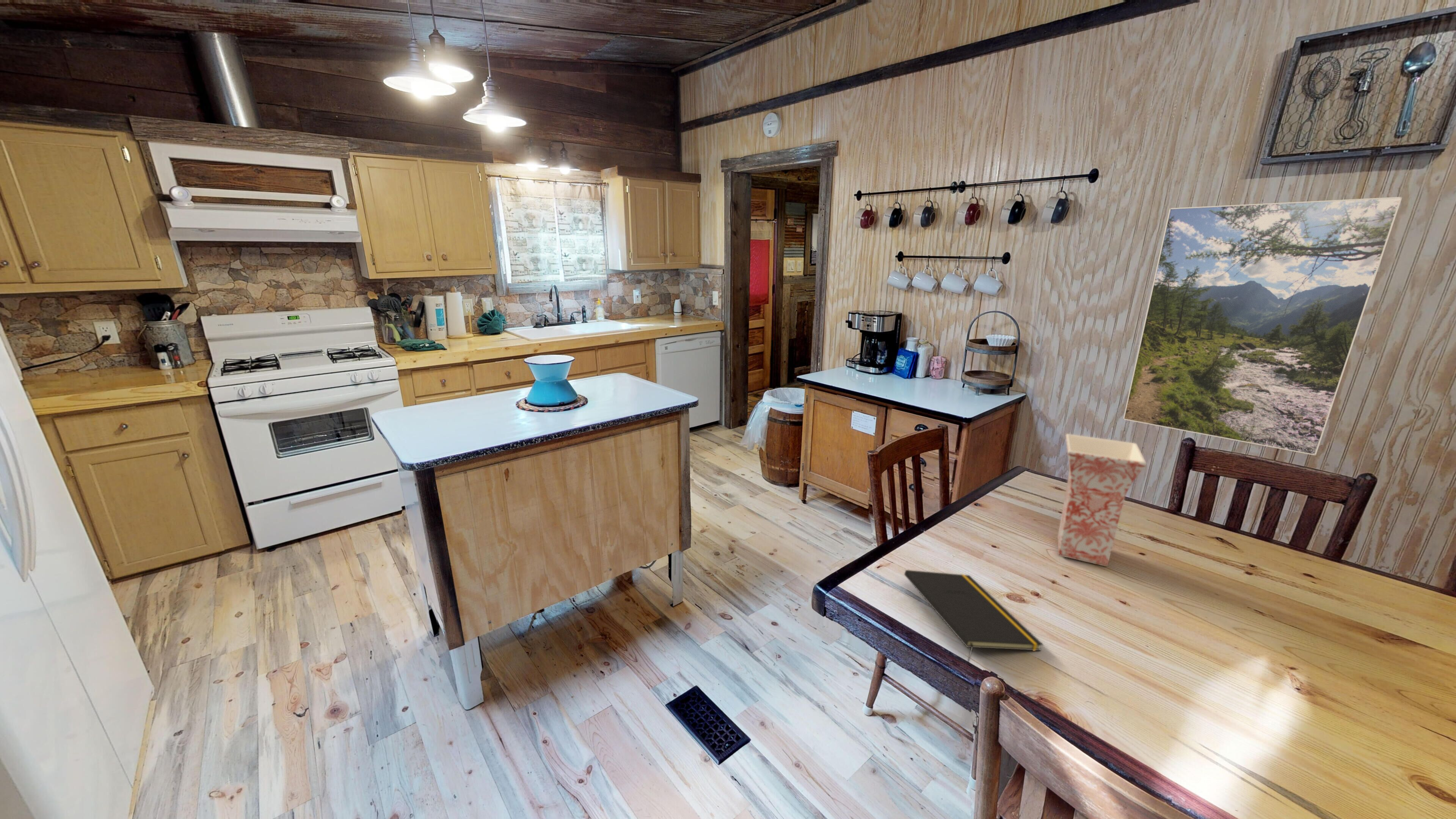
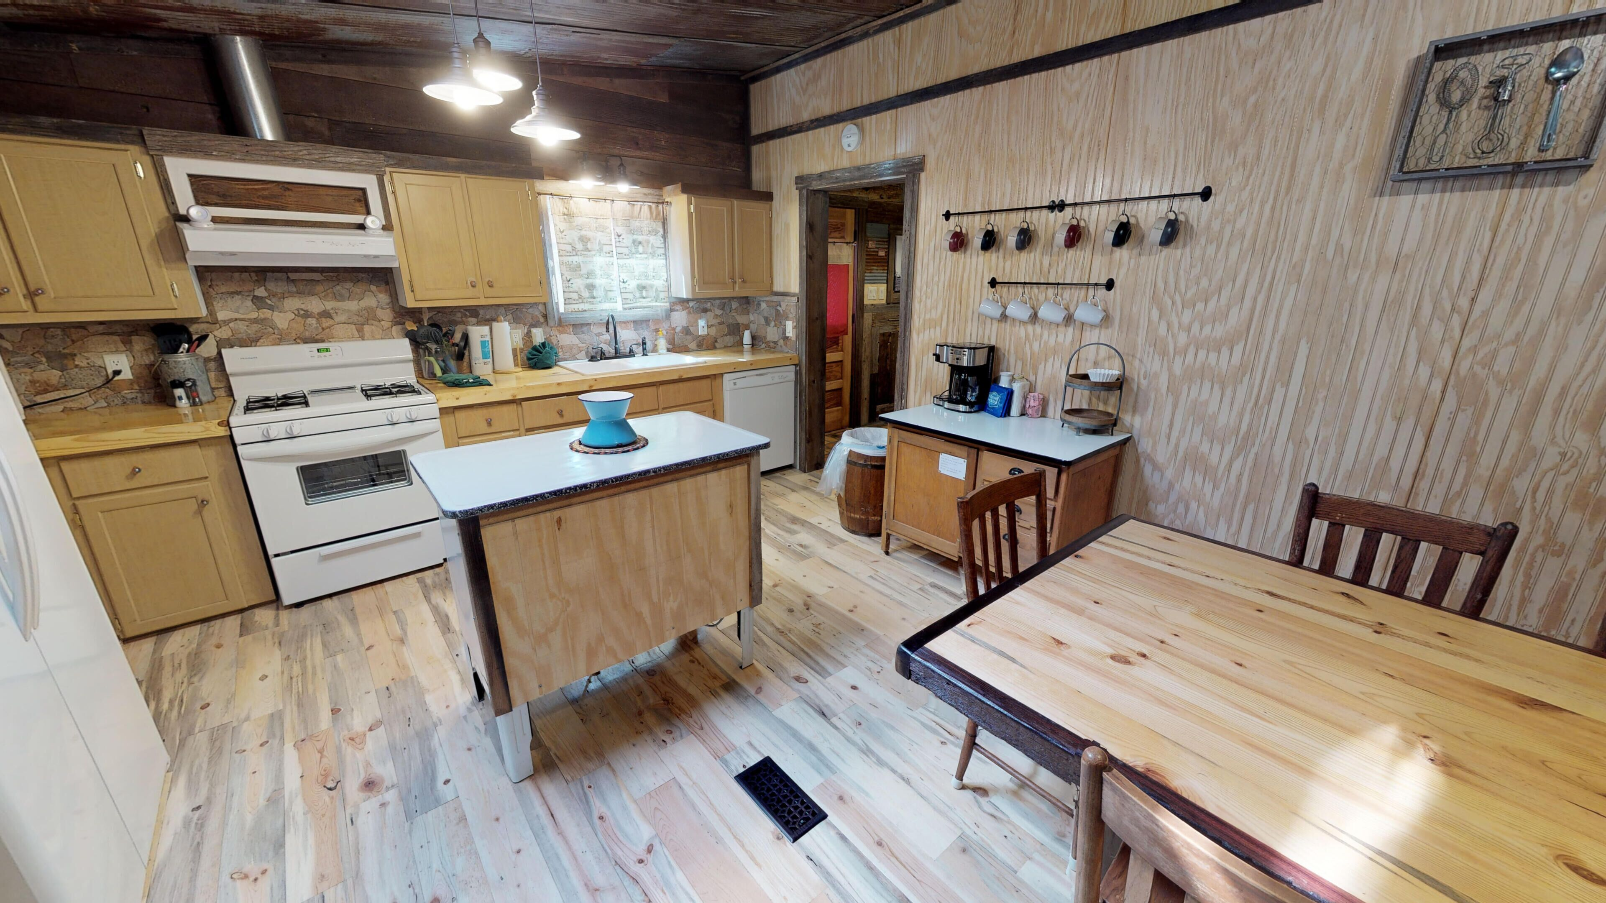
- vase (1092, 501)
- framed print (1240, 326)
- notepad (968, 607)
